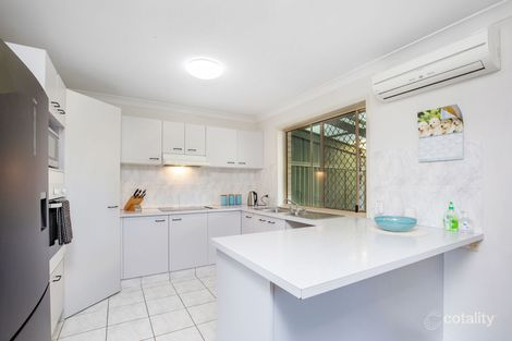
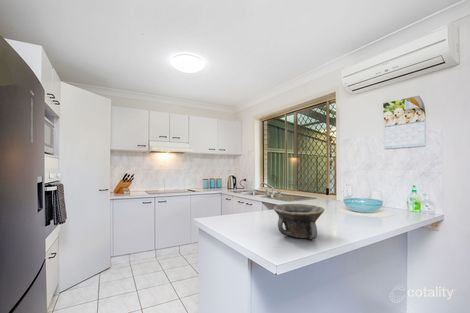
+ bowl (298, 220)
